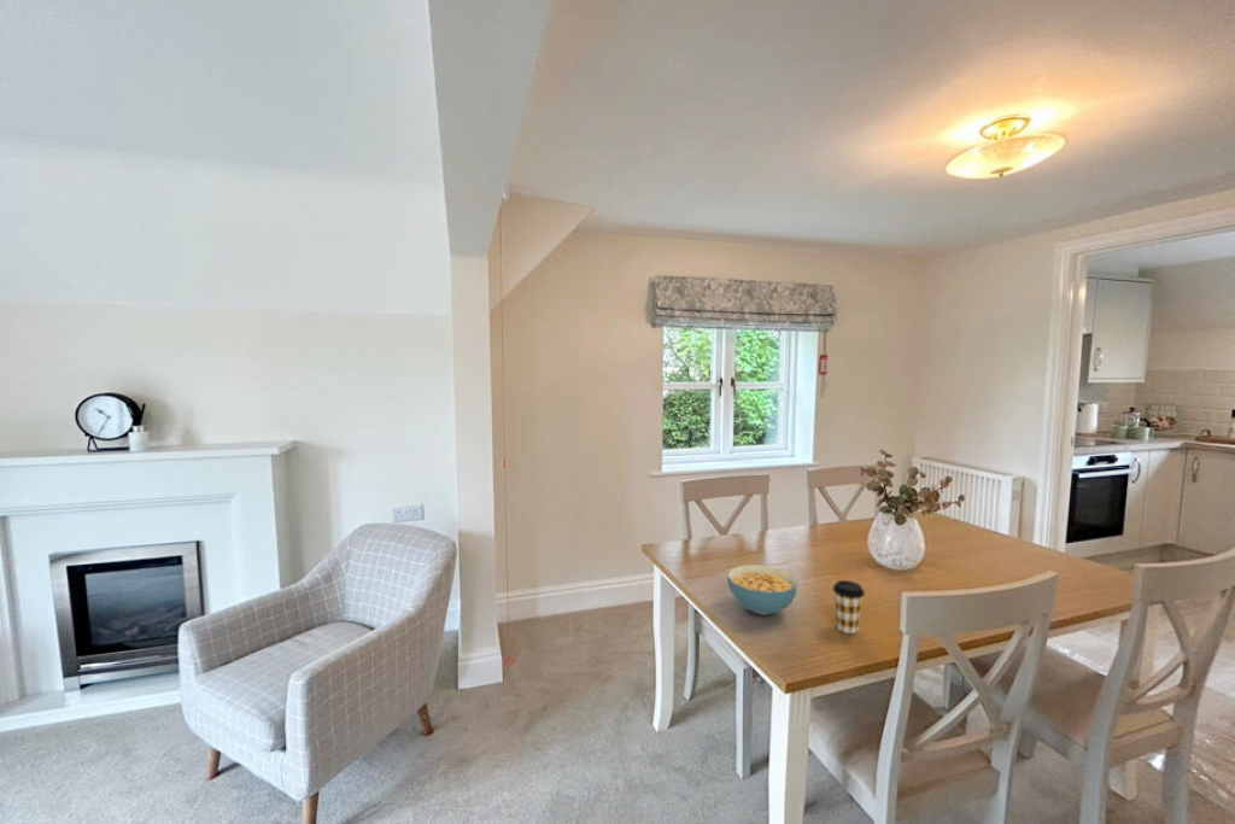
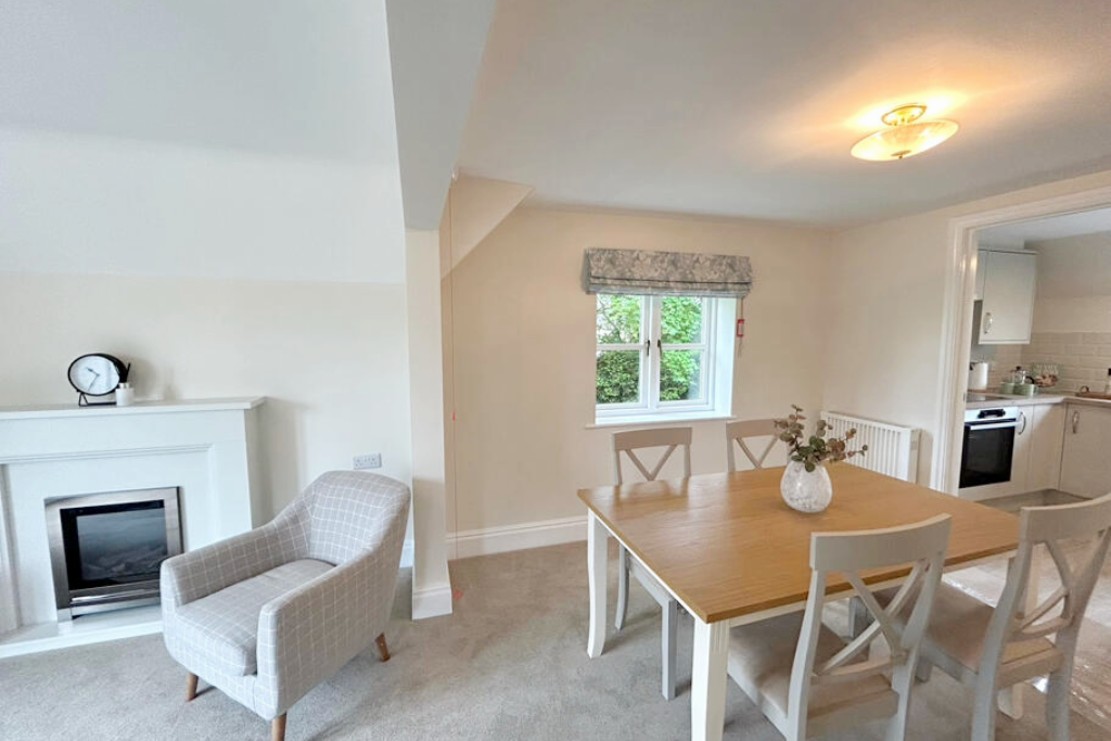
- coffee cup (848, 607)
- cereal bowl (761, 594)
